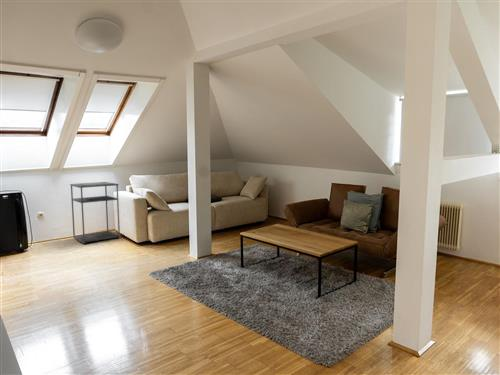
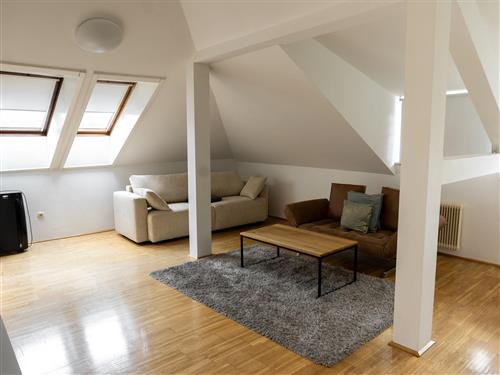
- shelving unit (95, 201)
